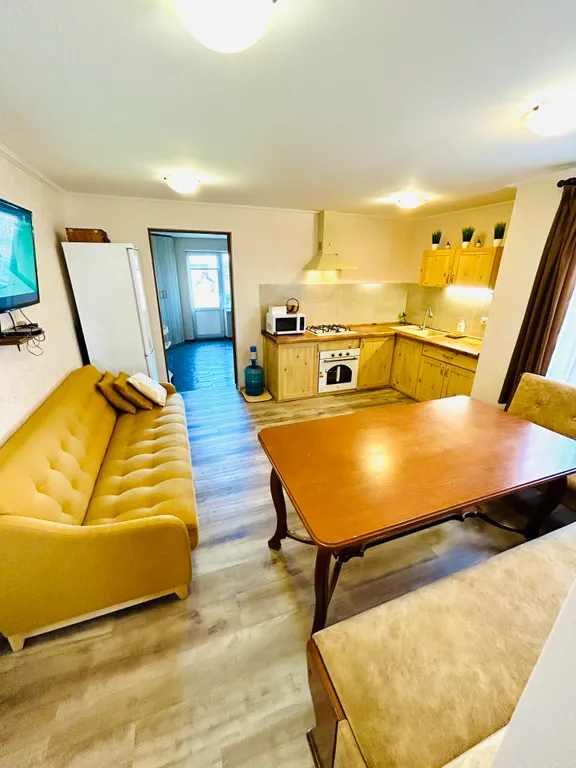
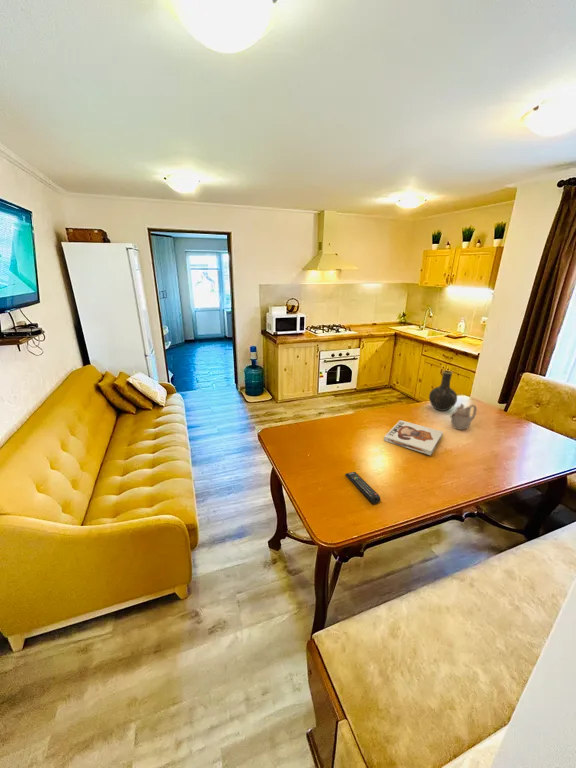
+ remote control (361, 485)
+ teapot (462, 416)
+ vase (444, 390)
+ board game (413, 435)
